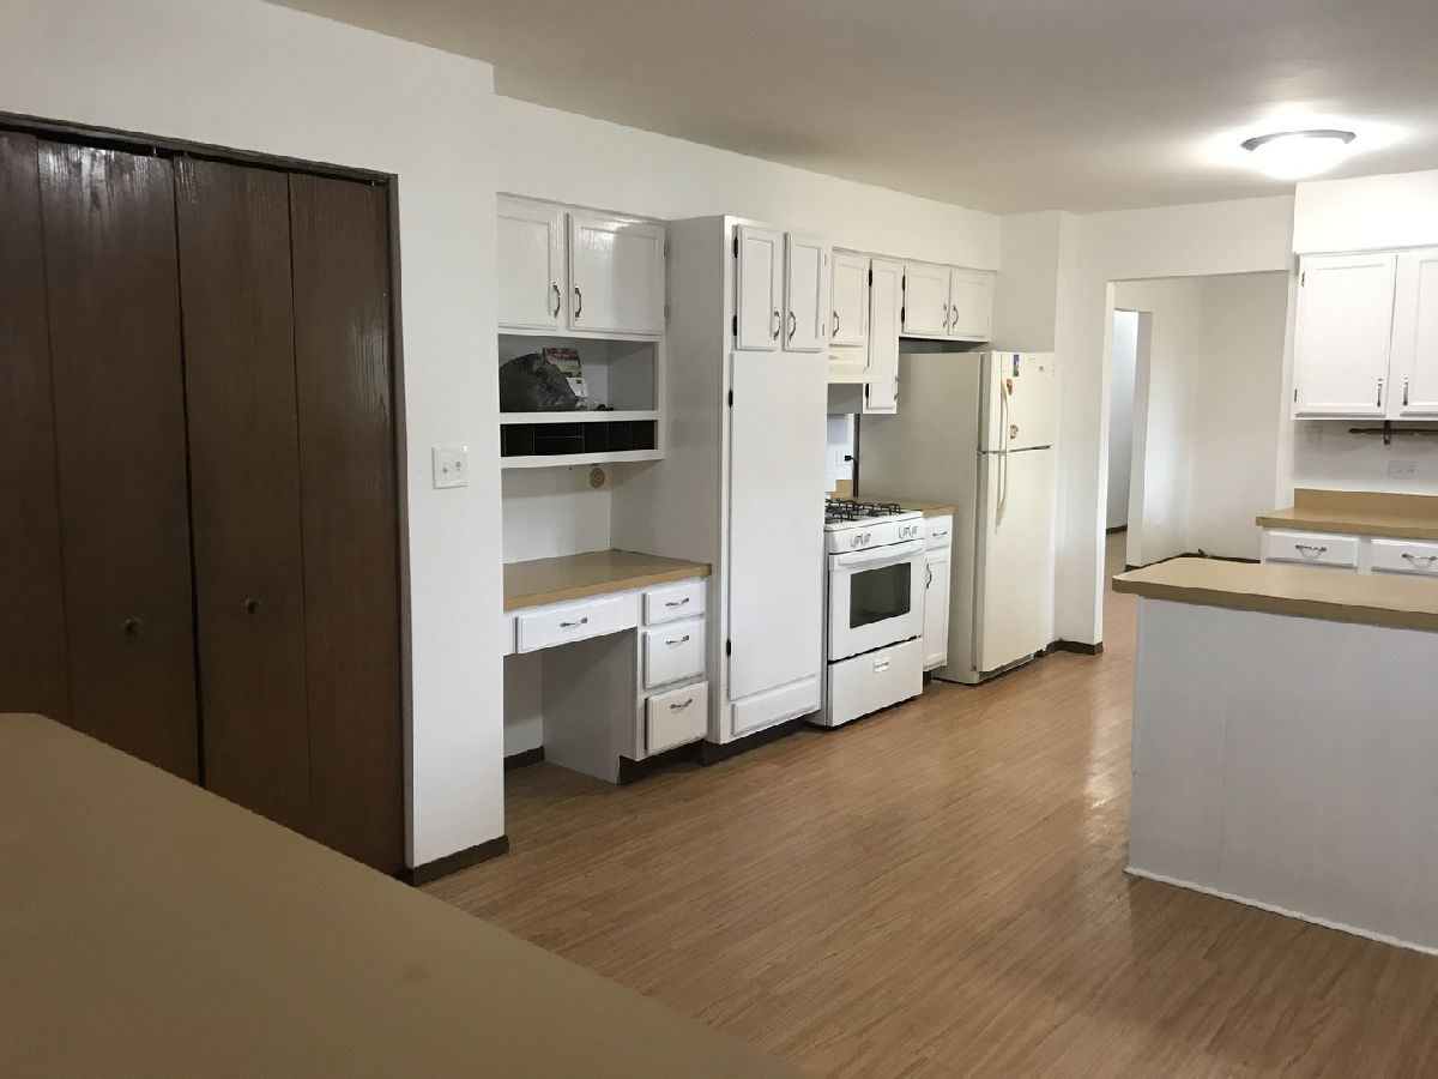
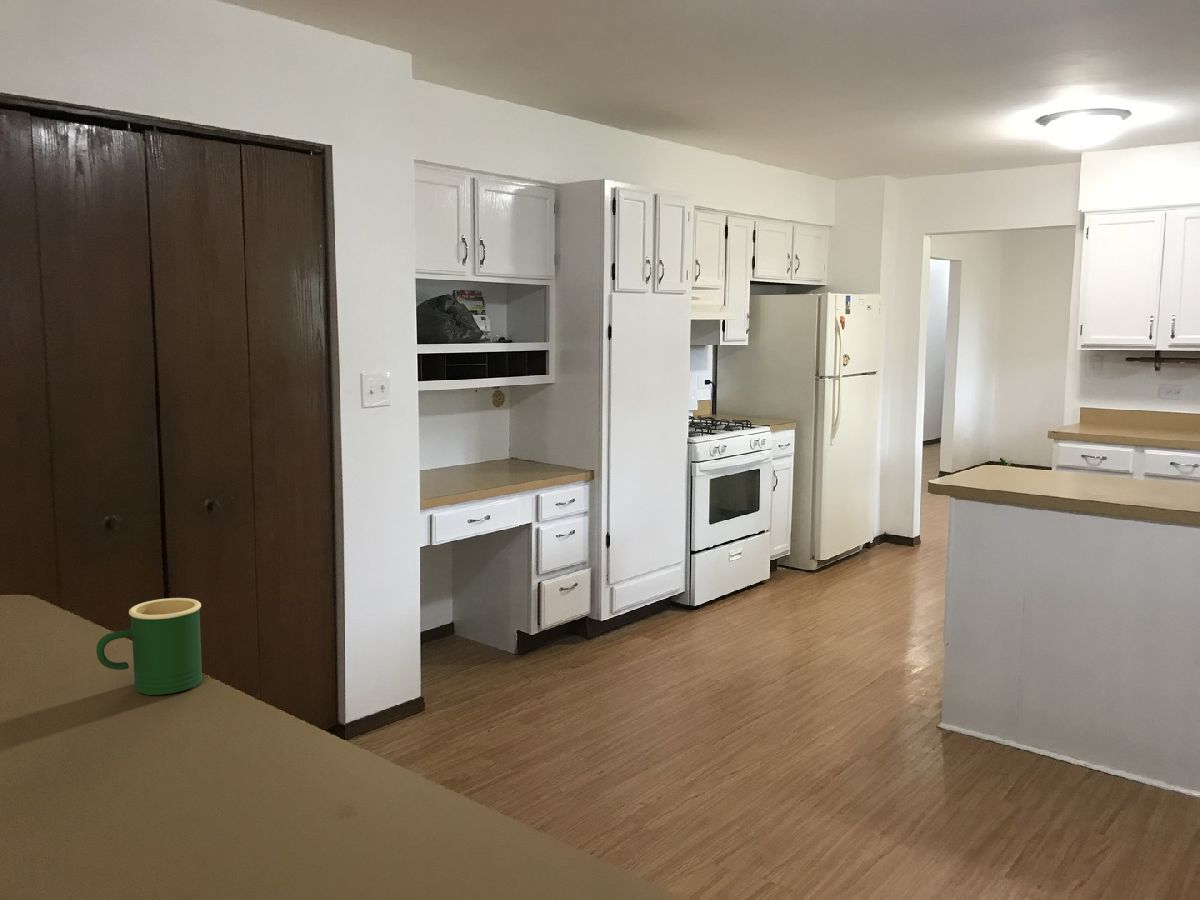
+ mug (150, 648)
